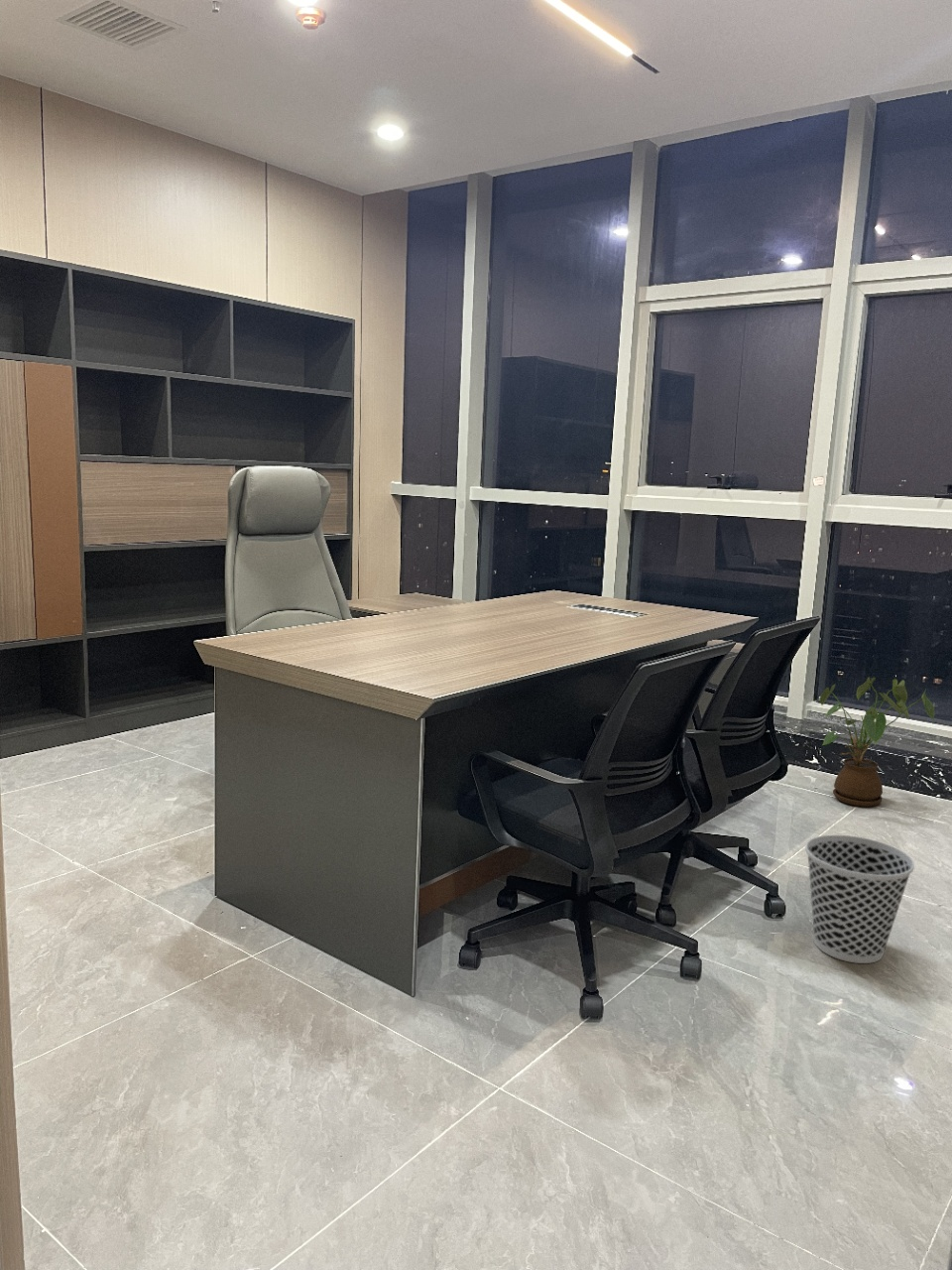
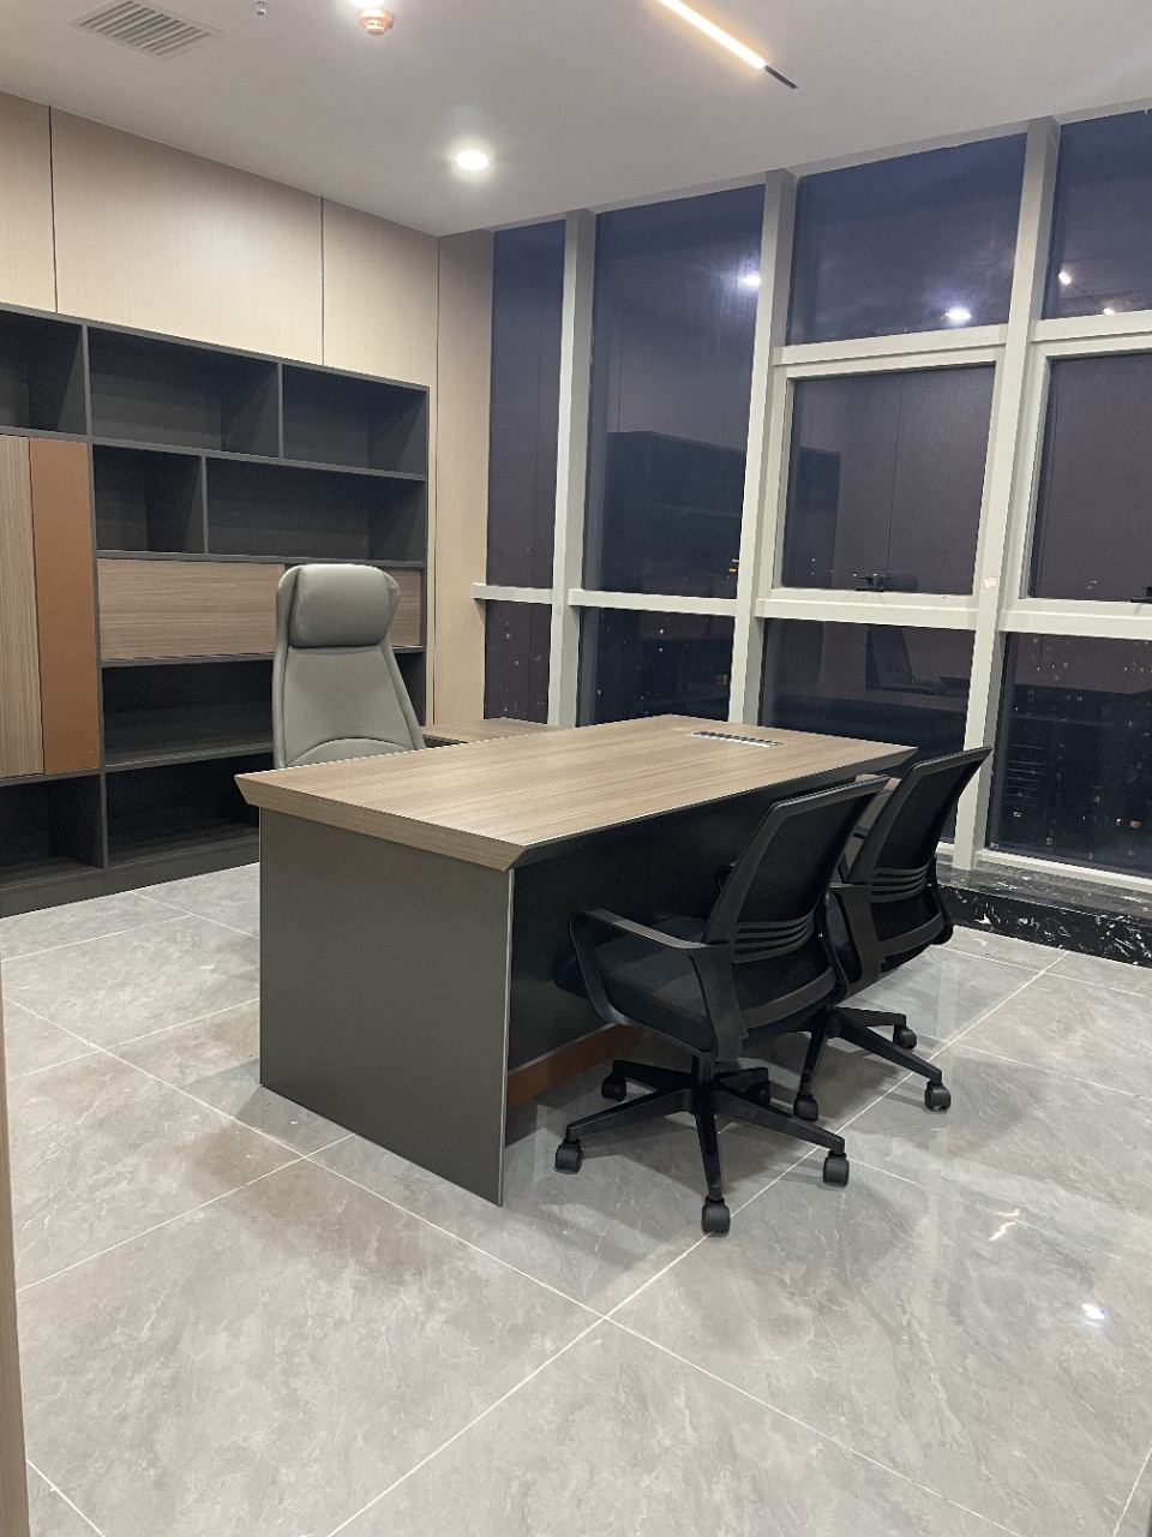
- house plant (869, 742)
- wastebasket (853, 900)
